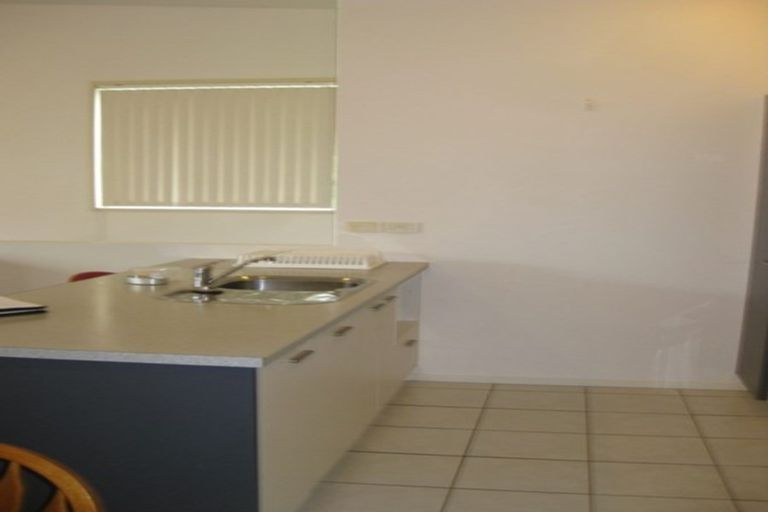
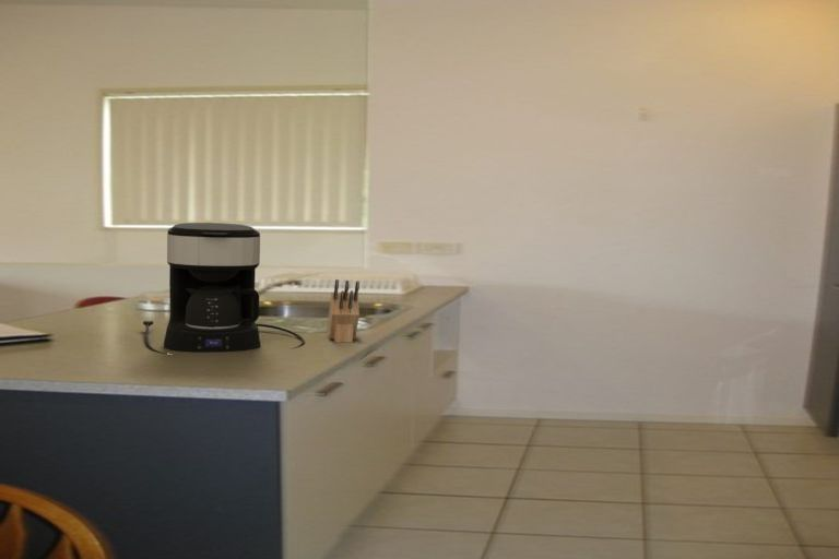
+ knife block (343, 307)
+ coffee maker (223, 283)
